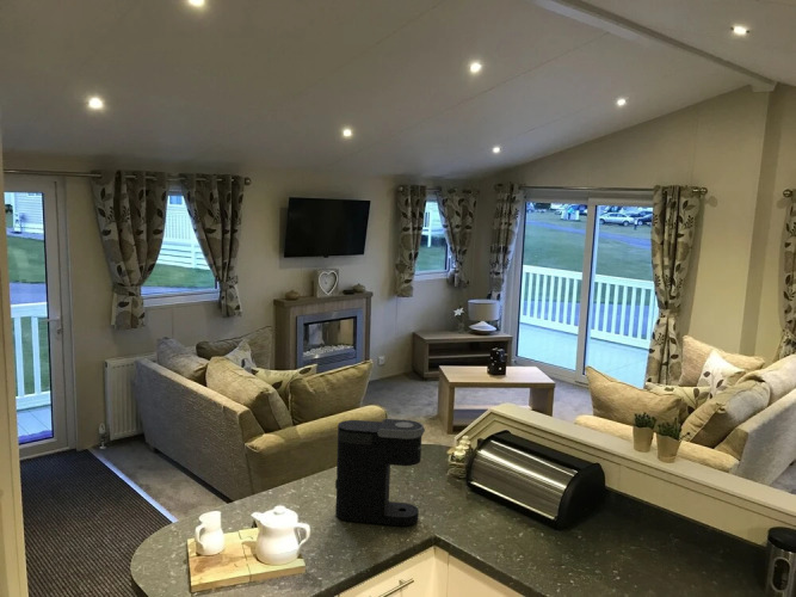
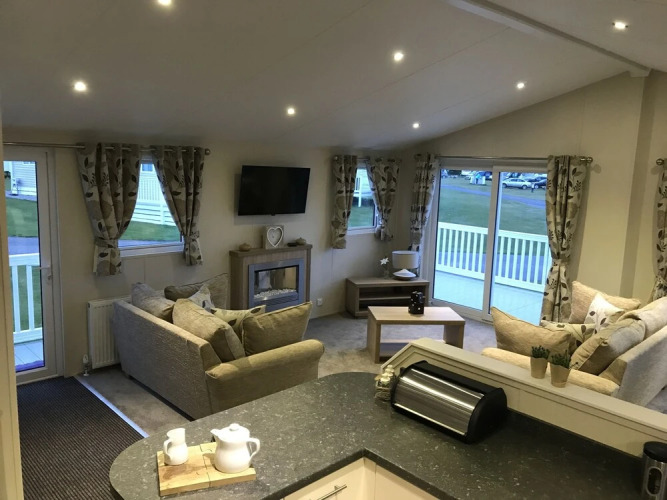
- coffee maker (378, 469)
